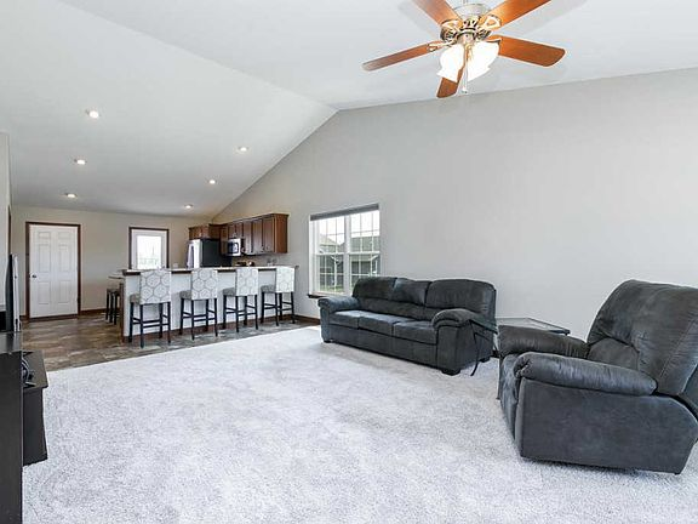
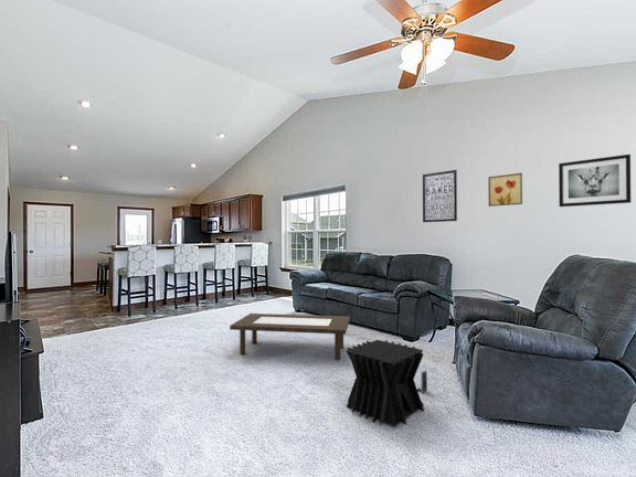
+ side table (392, 373)
+ wall art (593, 181)
+ coffee table (293, 331)
+ wall art (505, 190)
+ wall art (438, 197)
